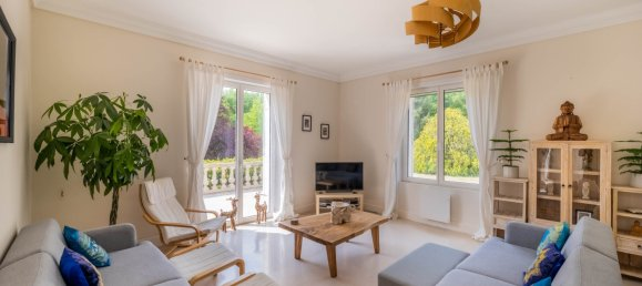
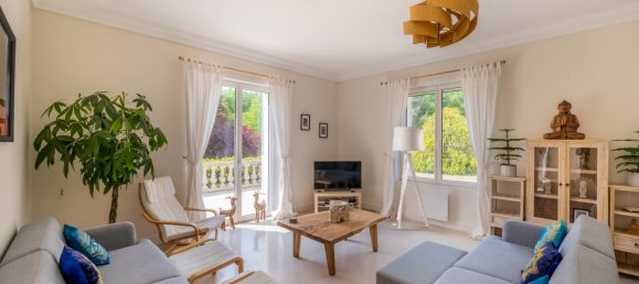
+ floor lamp (405, 176)
